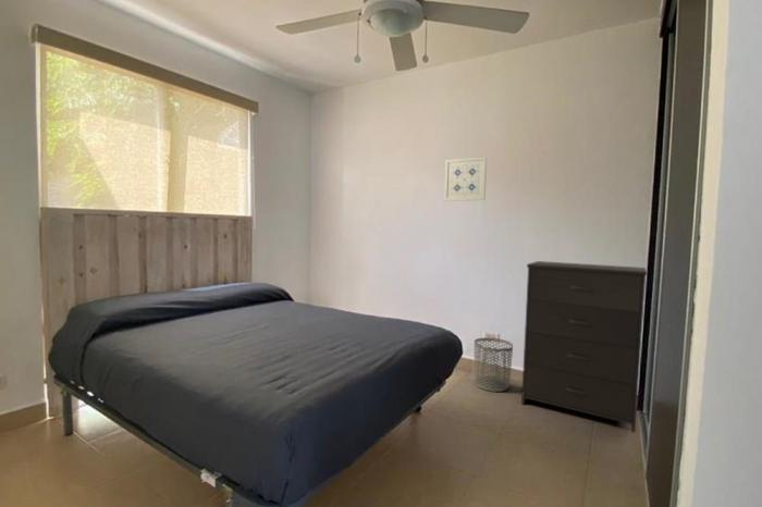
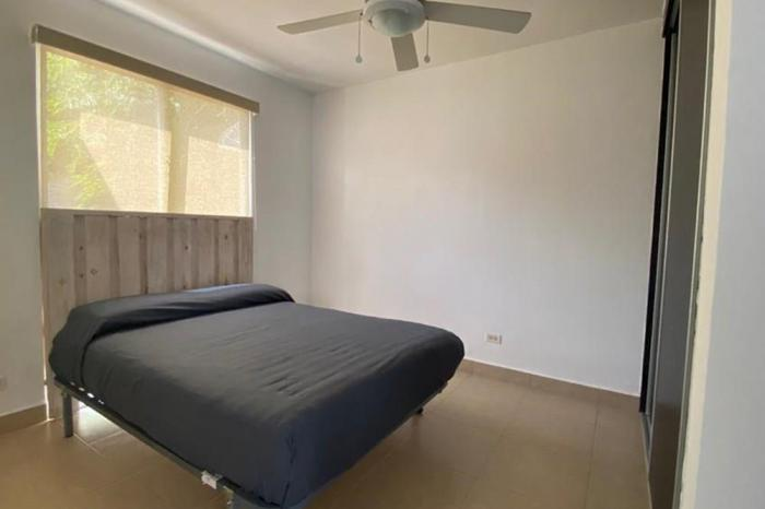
- waste bin (492, 364)
- wall art (465, 180)
- dresser (580, 337)
